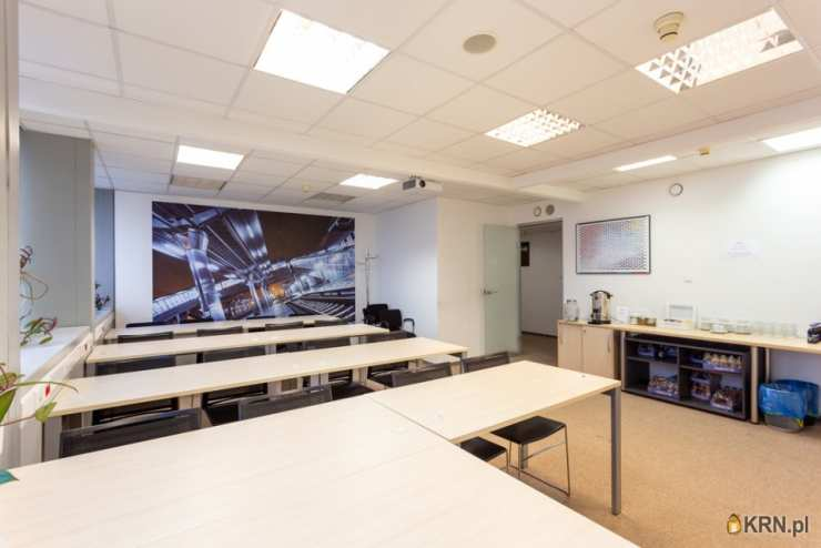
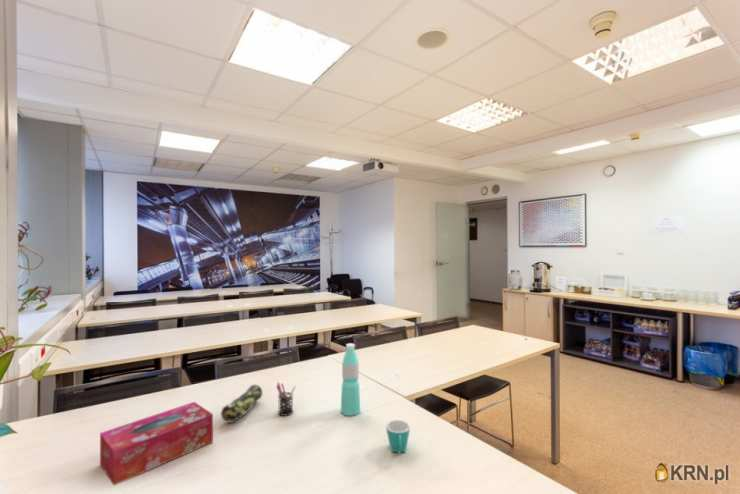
+ pencil case (242, 403)
+ tissue box (159, 437)
+ water bottle (350, 377)
+ pen holder (284, 398)
+ mug (398, 439)
